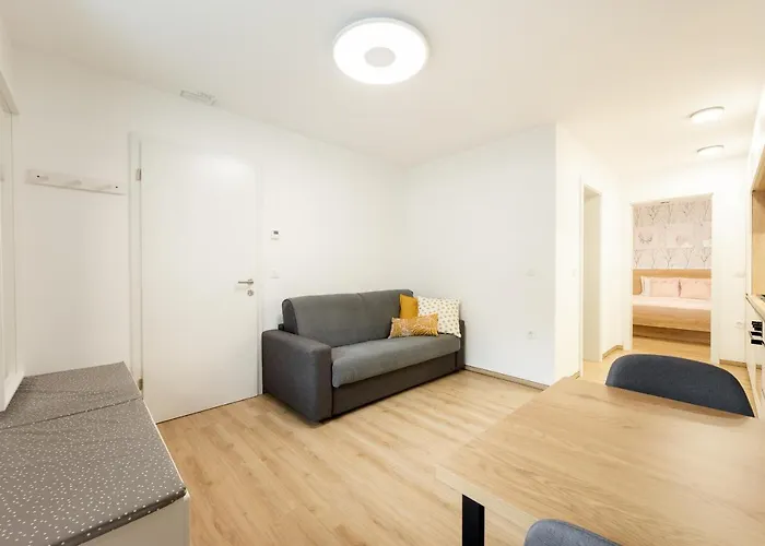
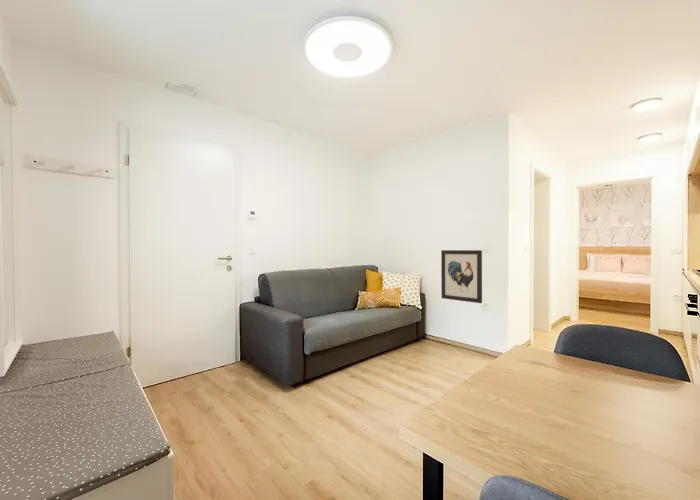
+ wall art (460, 275)
